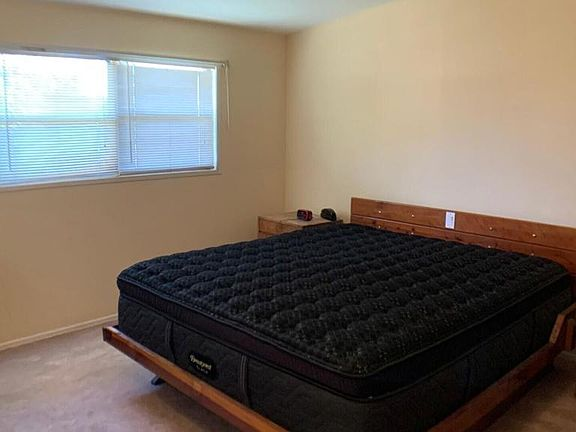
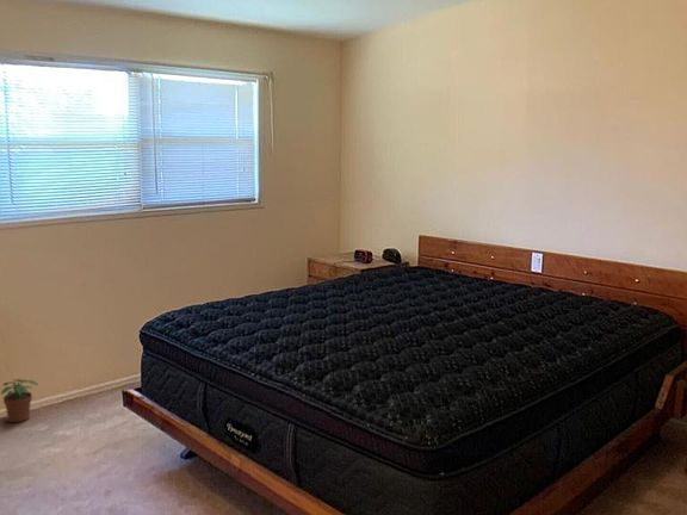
+ potted plant (18, 401)
